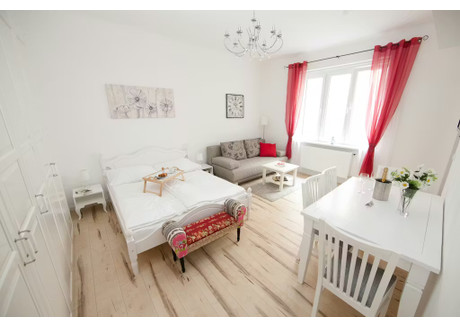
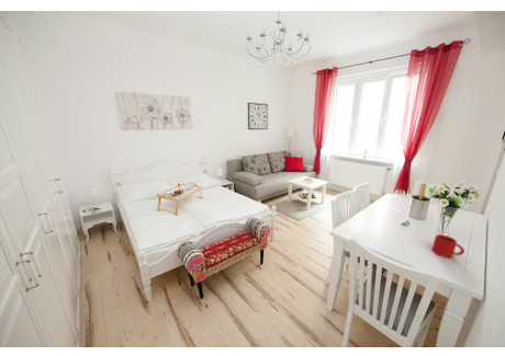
+ mug (448, 246)
